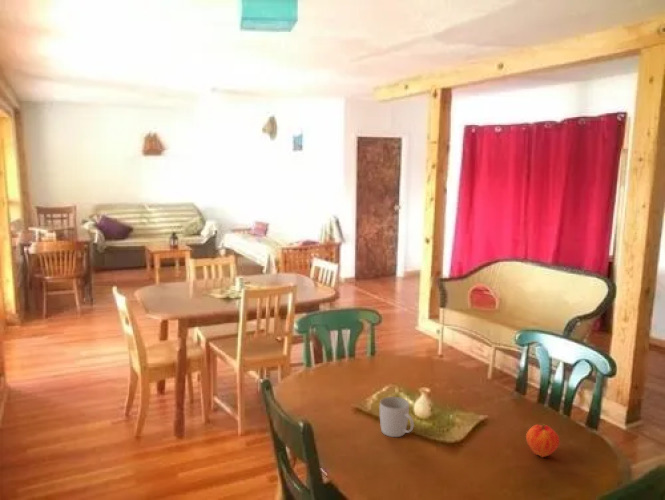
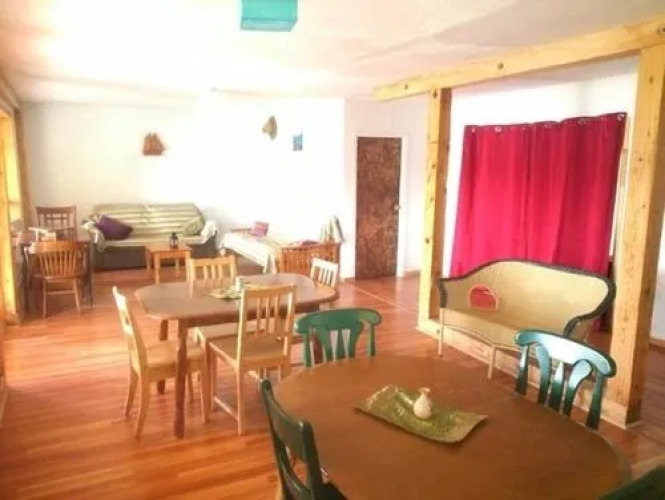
- mug (398, 419)
- fruit (542, 439)
